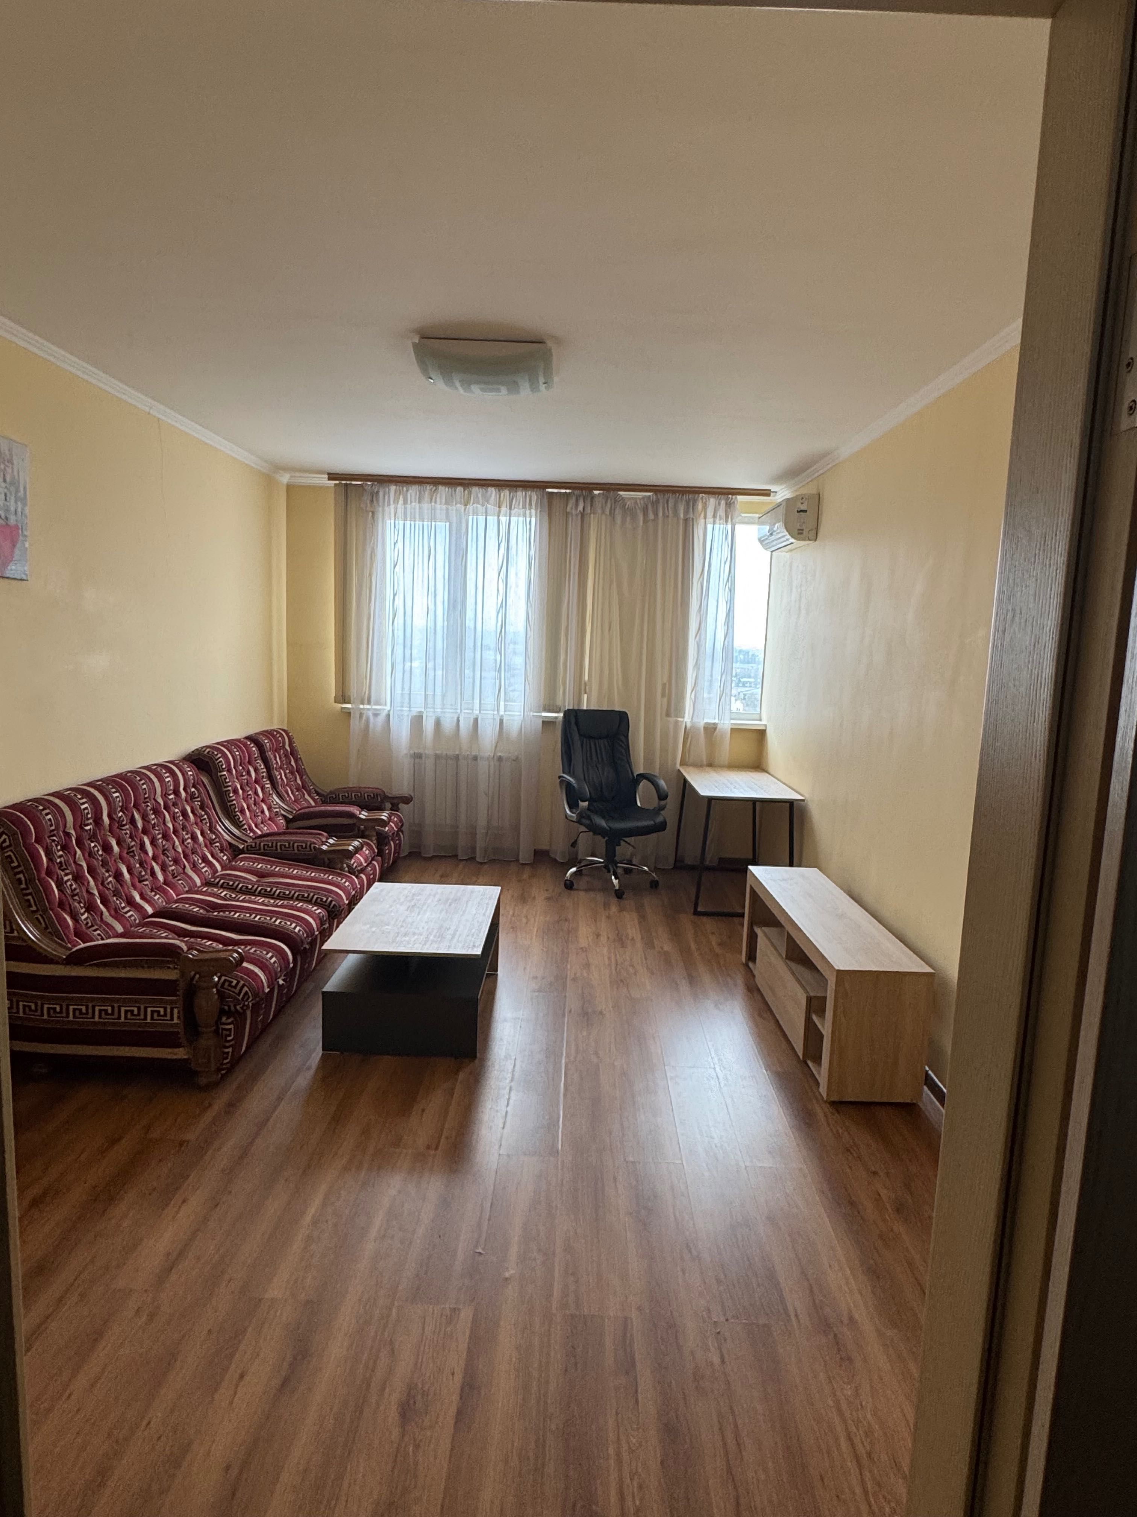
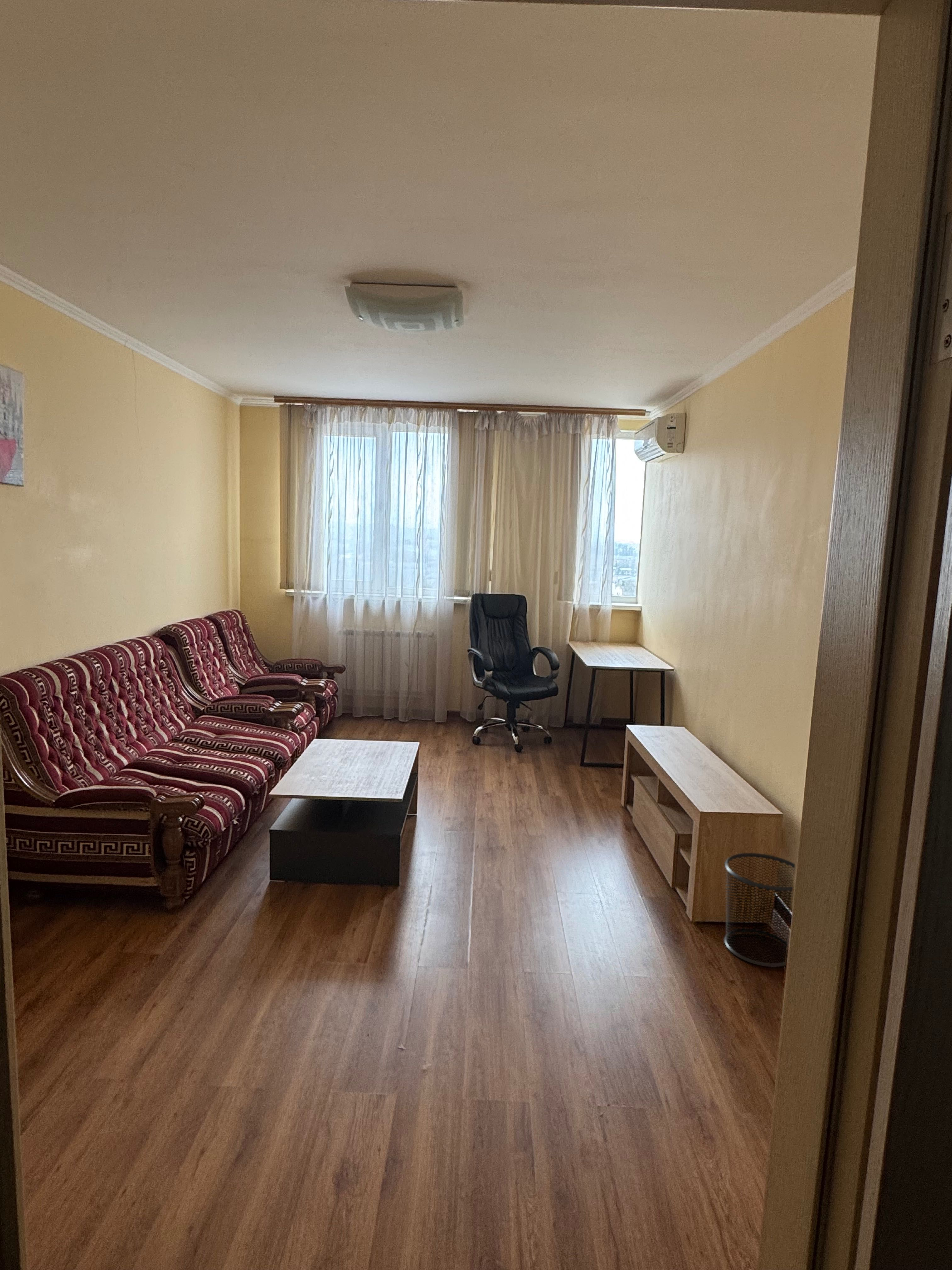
+ waste bin (762, 909)
